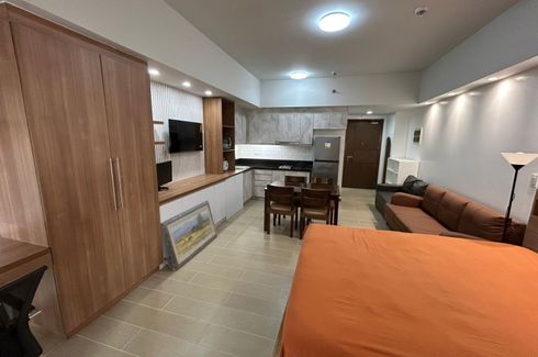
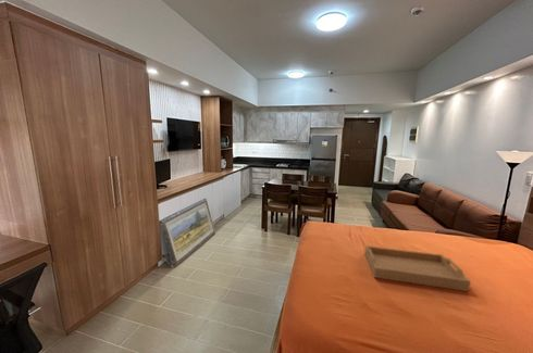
+ serving tray (410, 264)
